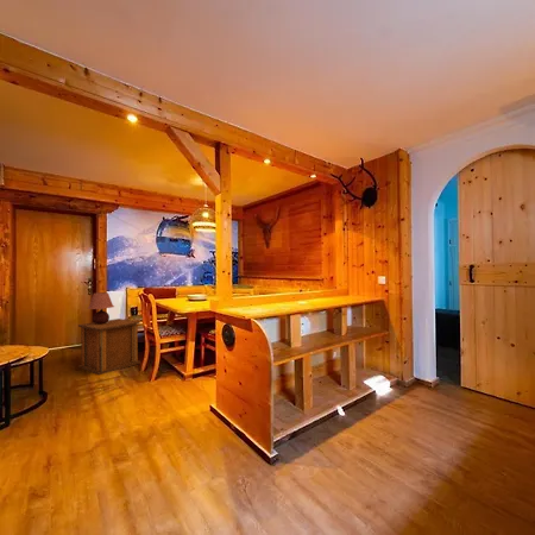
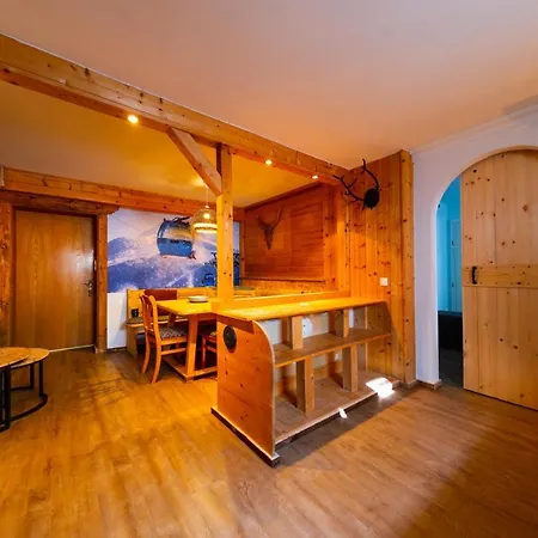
- table lamp (101, 308)
- side table (109, 344)
